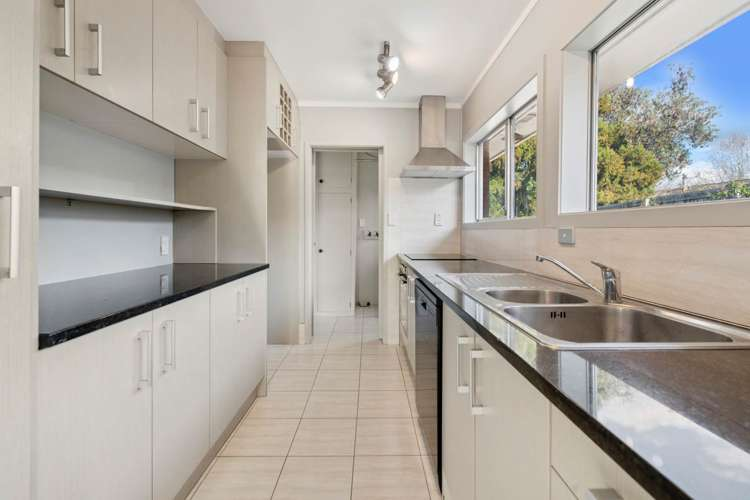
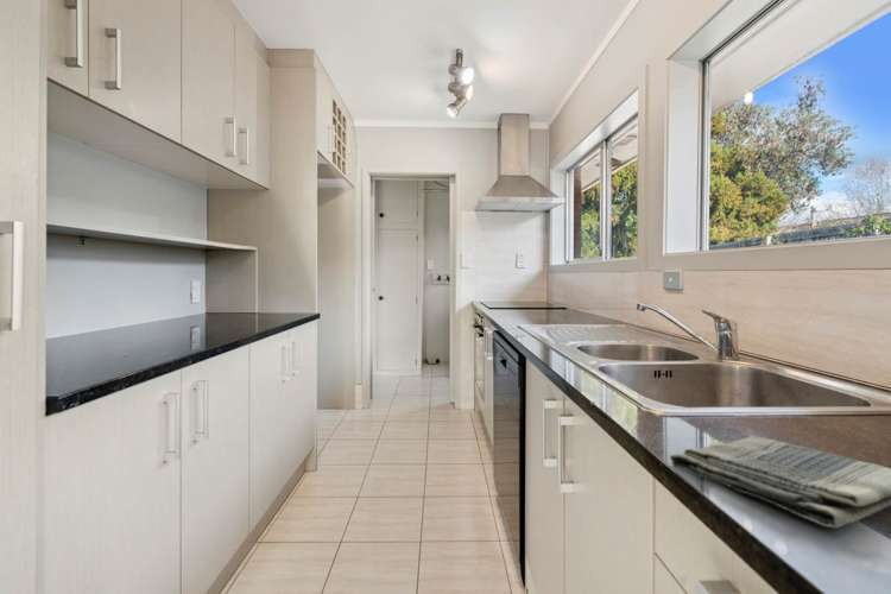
+ dish towel (786, 467)
